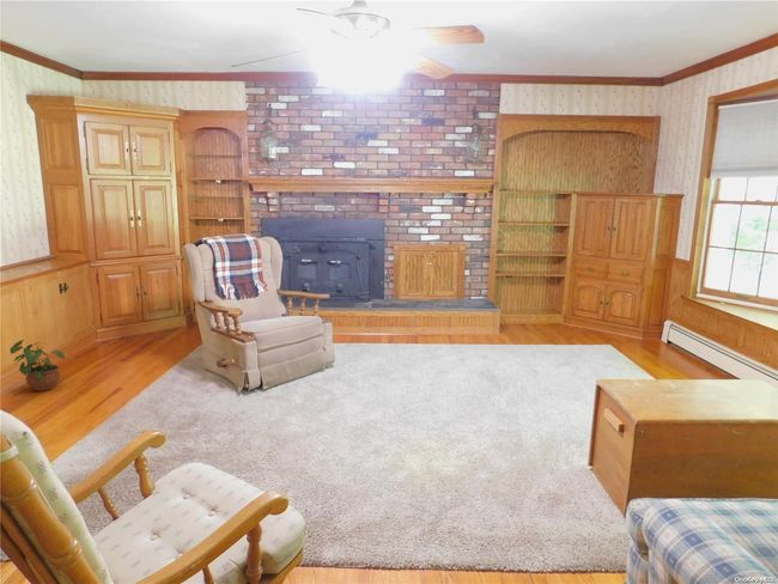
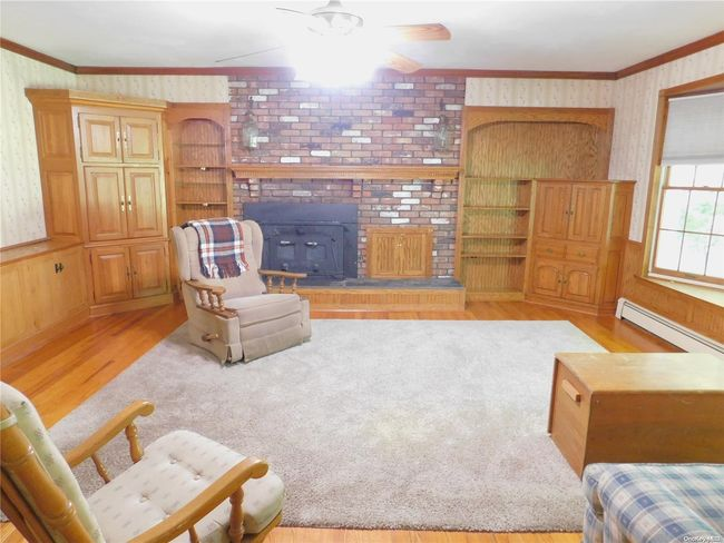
- potted plant (35, 364)
